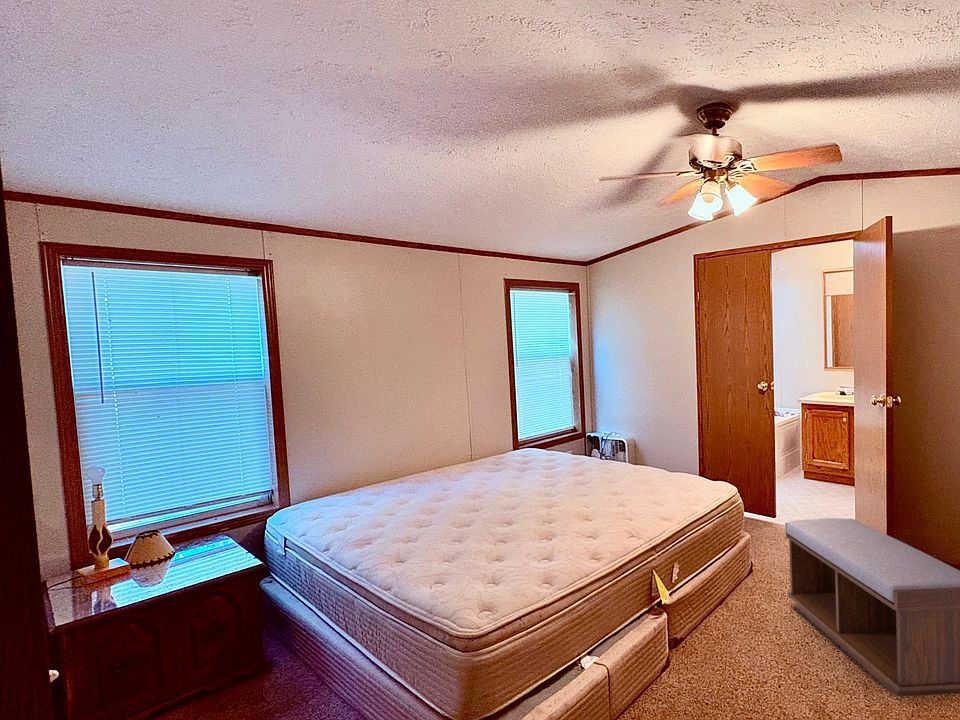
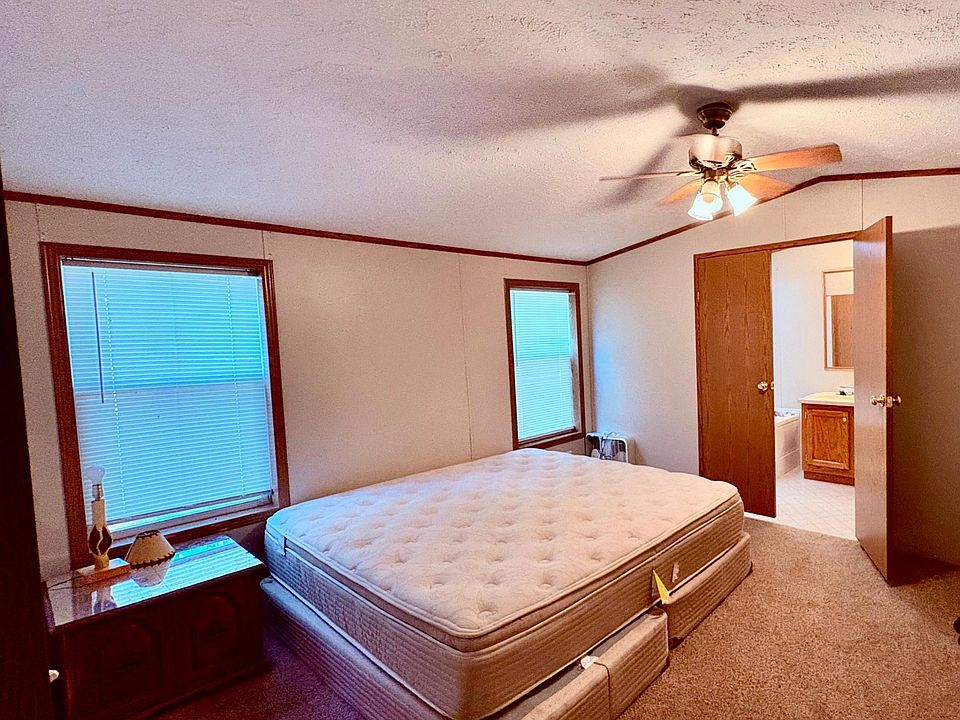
- bench (872, 595)
